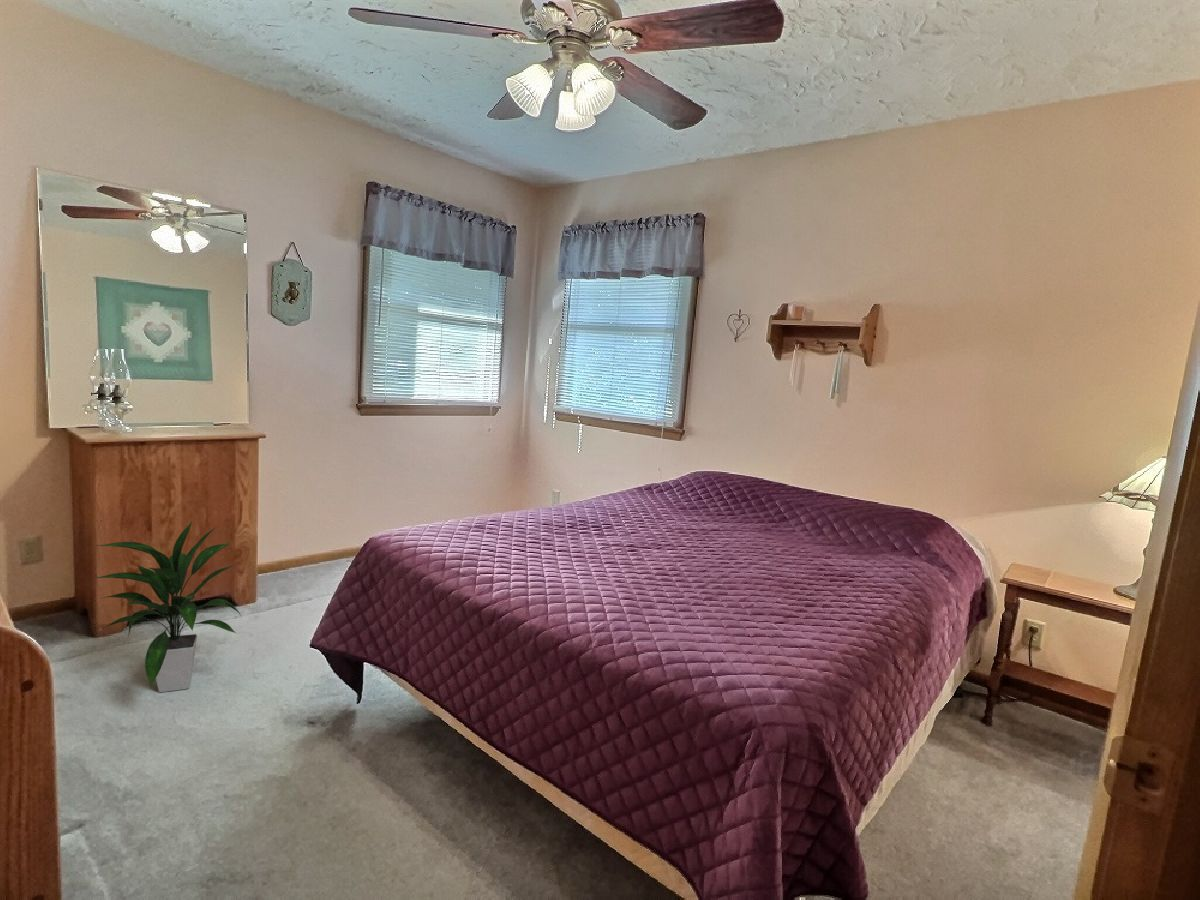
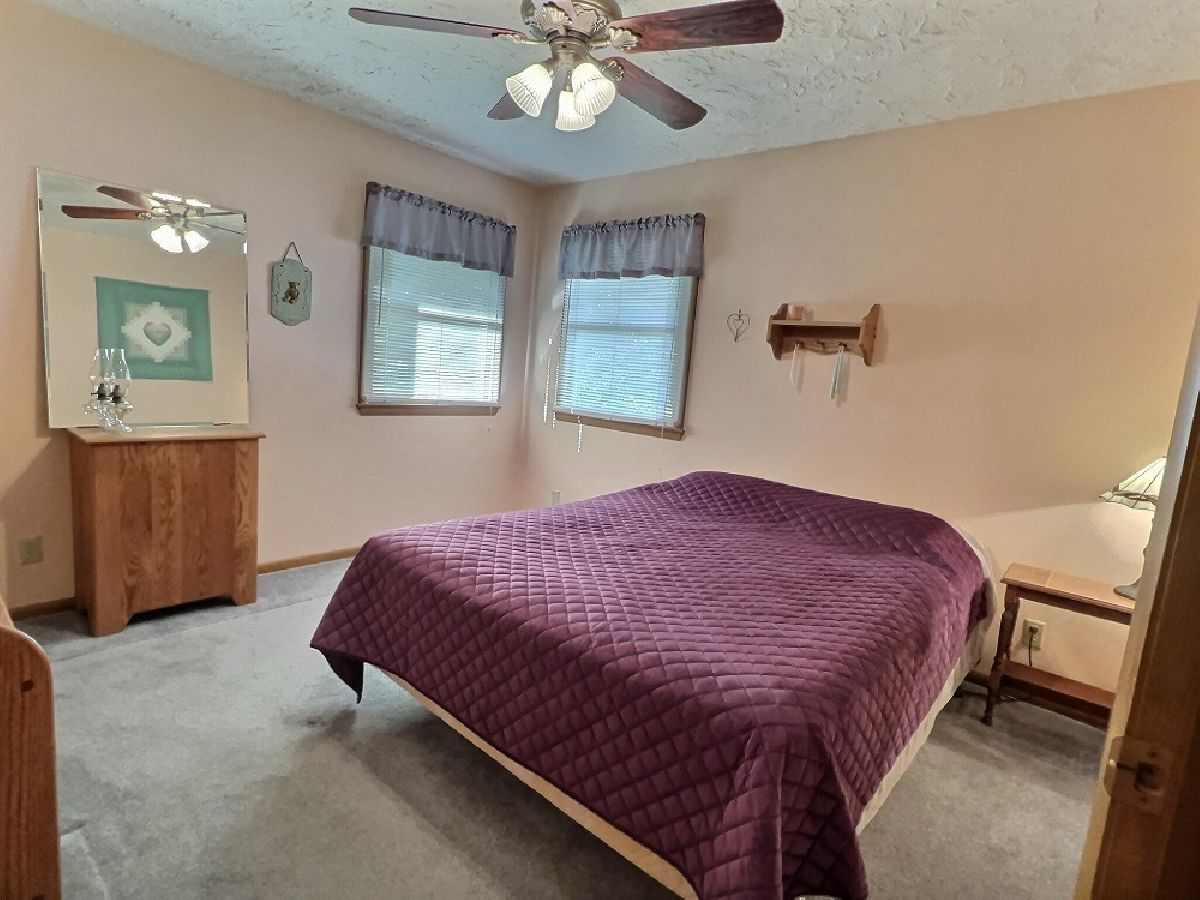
- indoor plant (171, 606)
